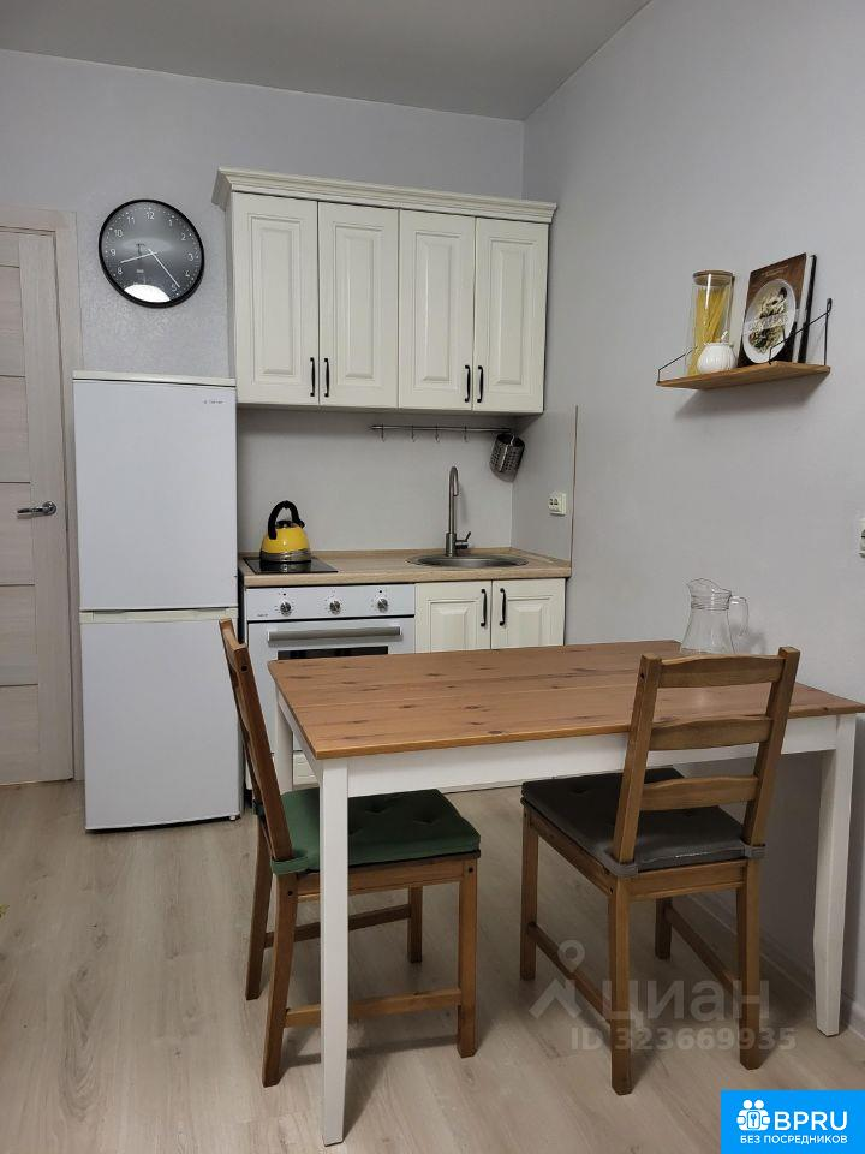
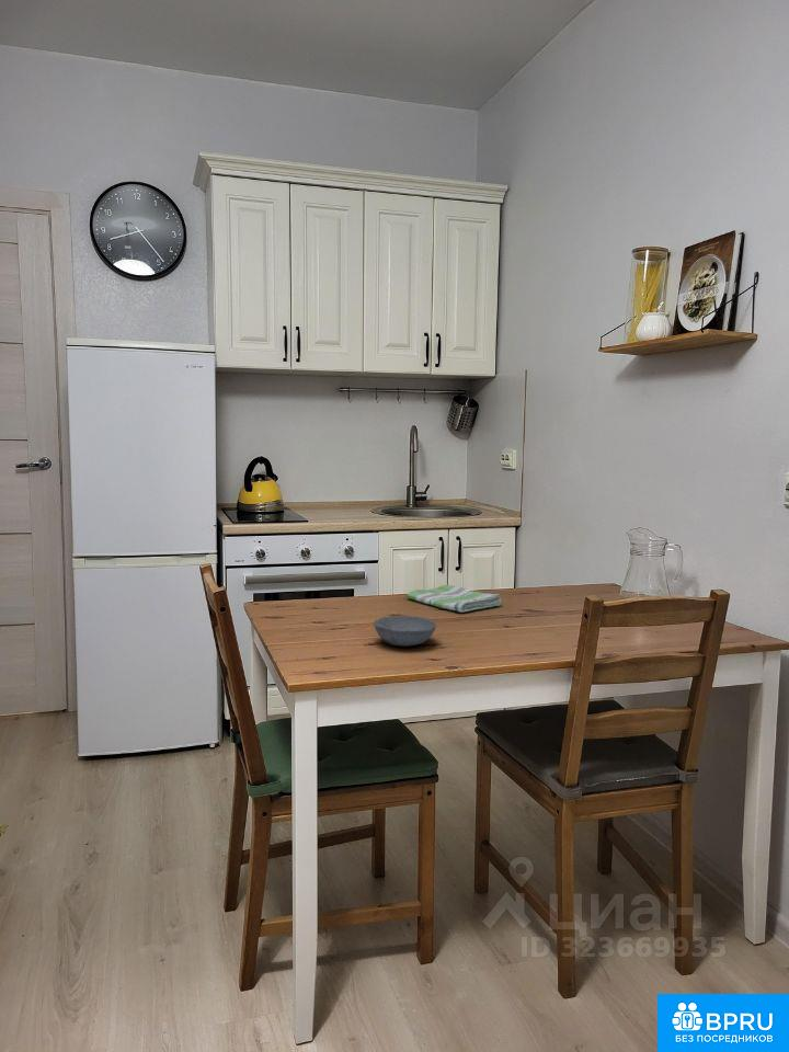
+ dish towel (453, 596)
+ bowl (404, 632)
